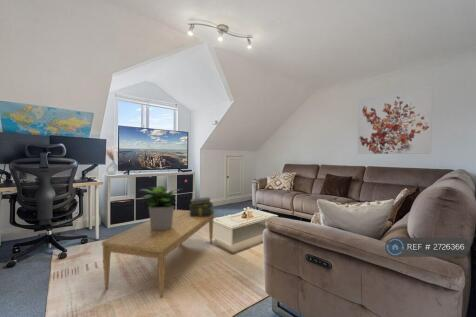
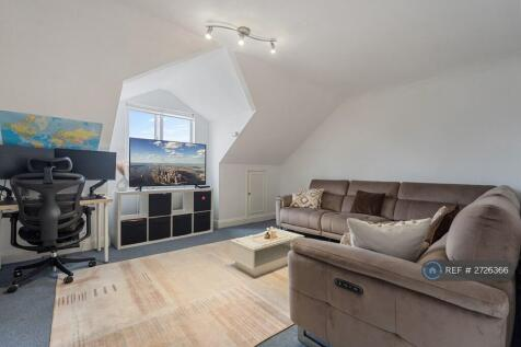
- coffee table (169, 242)
- wall art (391, 123)
- stack of books (201, 206)
- potted plant (160, 207)
